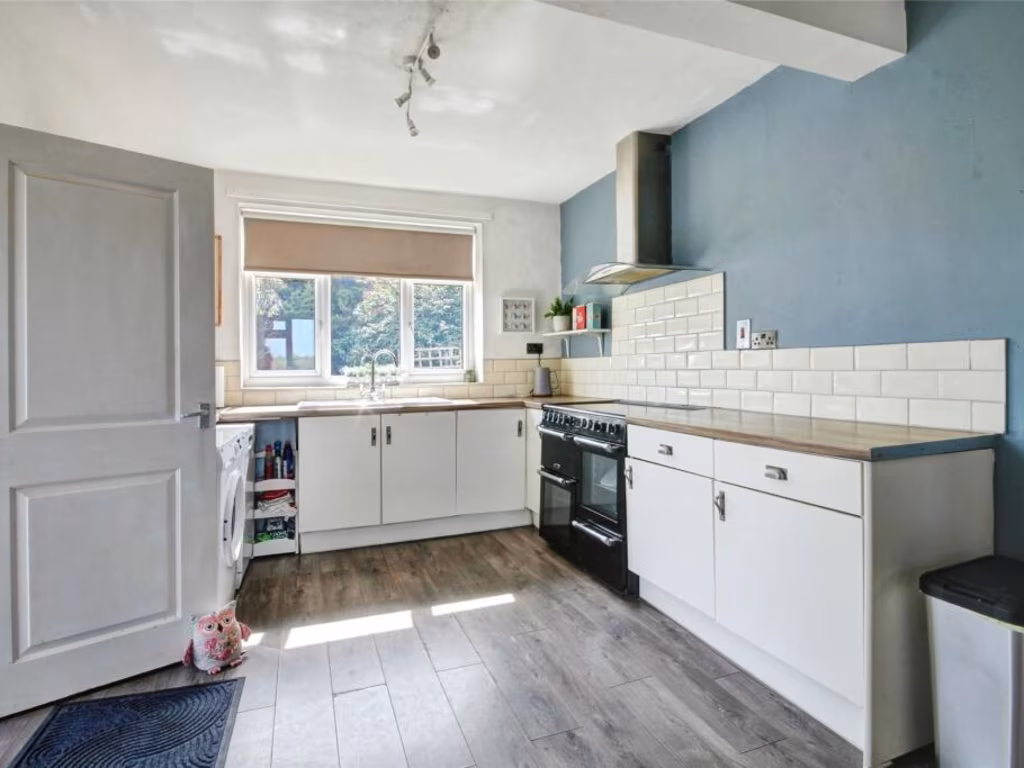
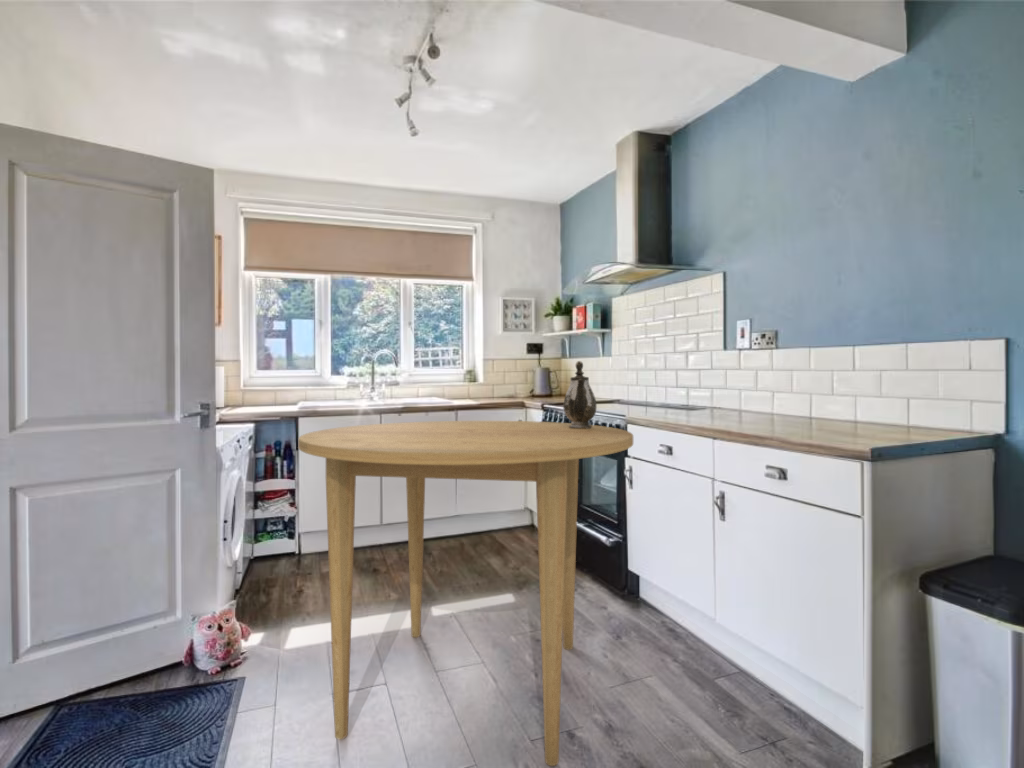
+ teapot (580, 394)
+ dining table (422, 559)
